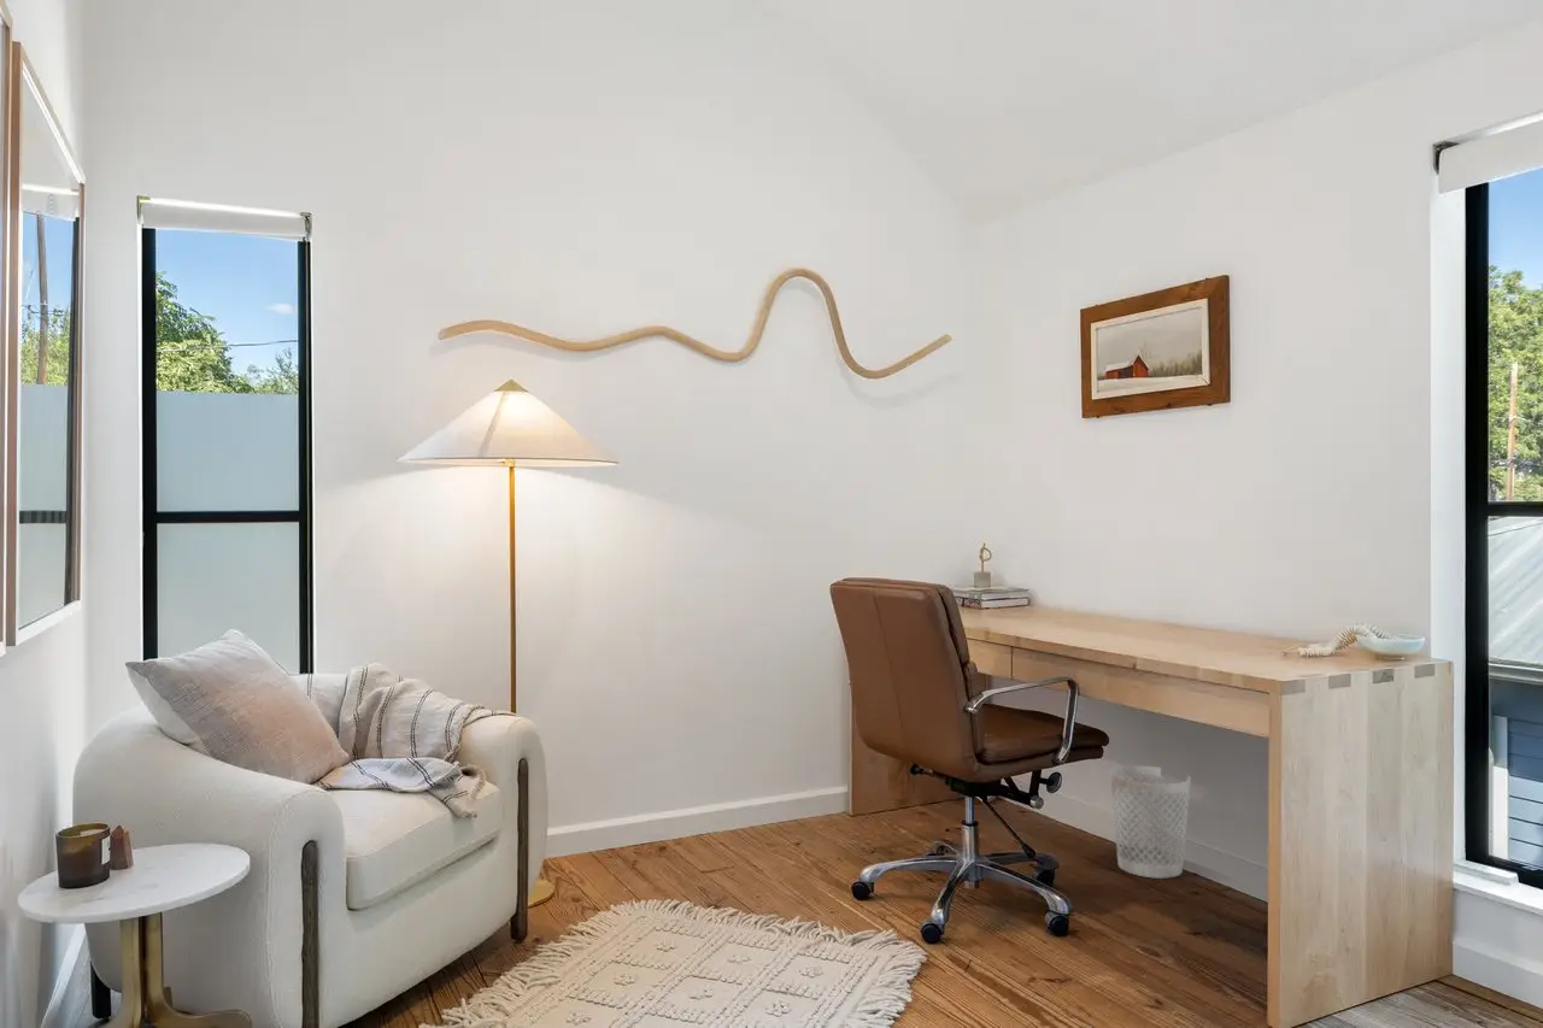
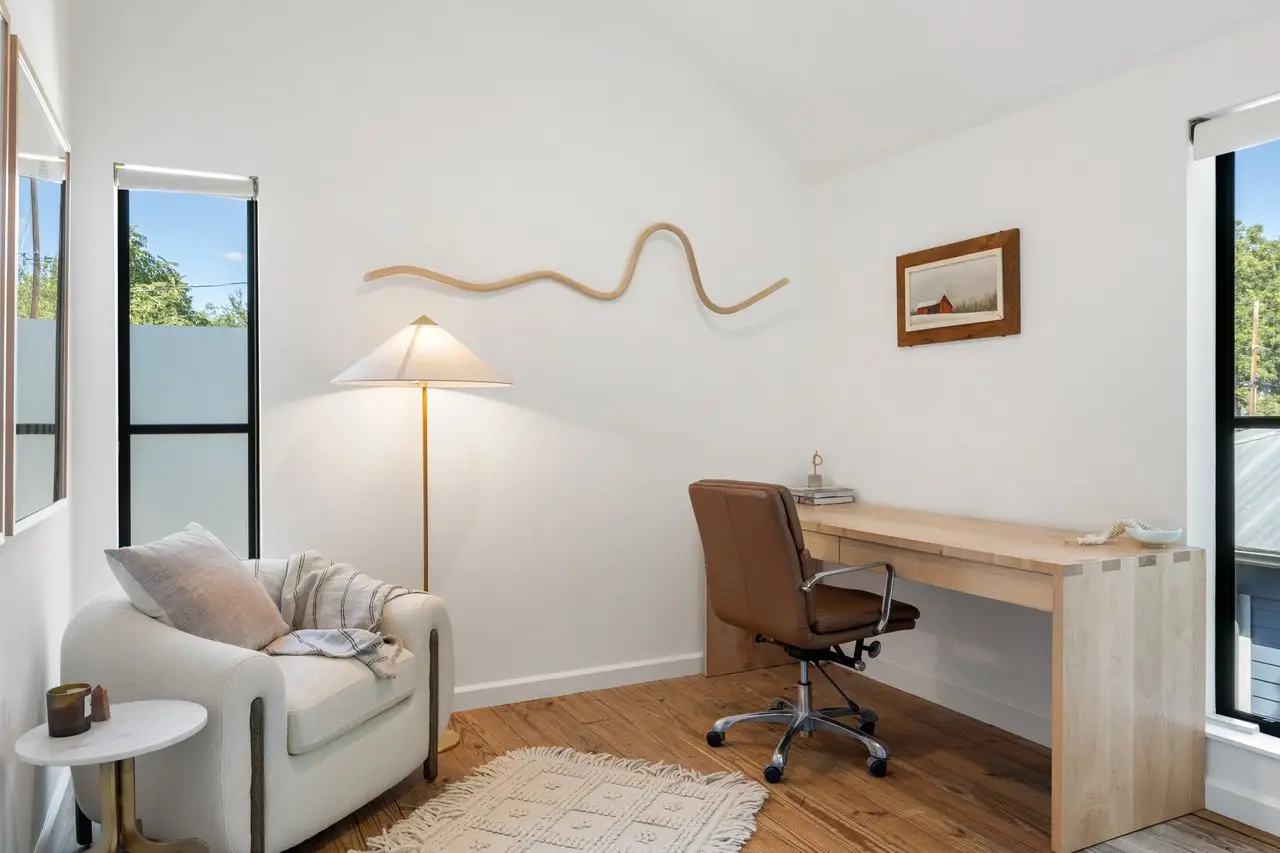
- wastebasket (1150, 821)
